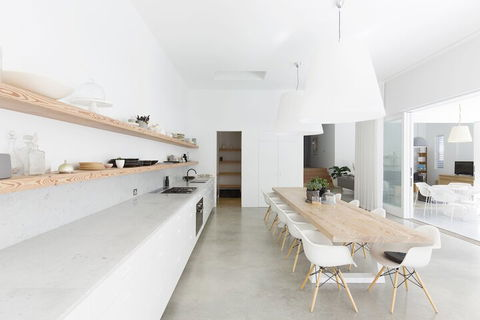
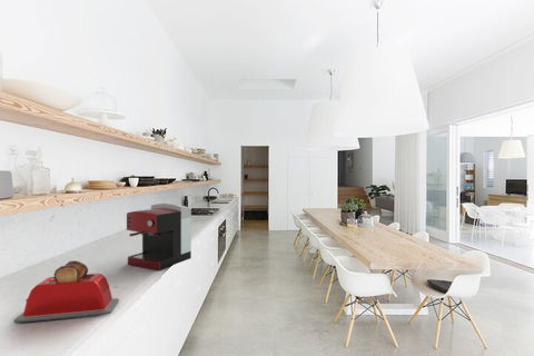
+ coffee maker (155, 234)
+ toaster (70, 287)
